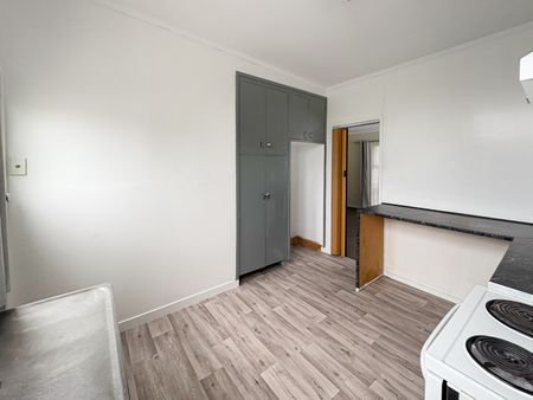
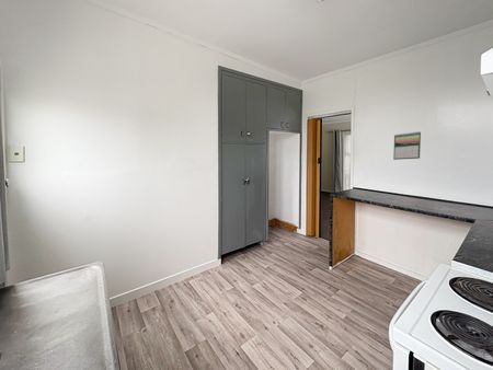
+ calendar (406, 146)
